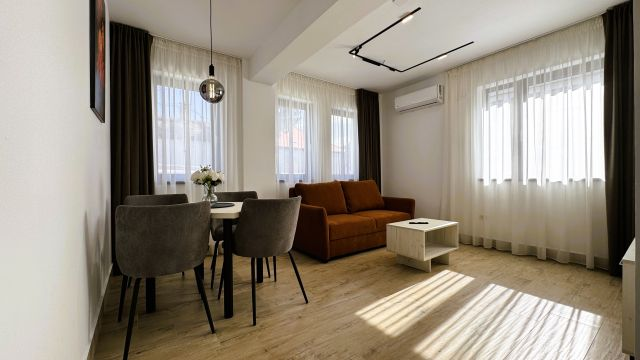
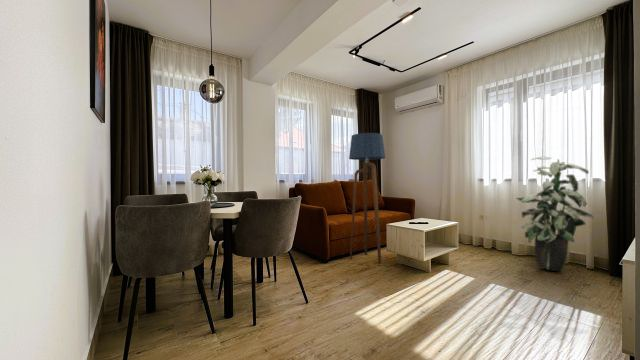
+ floor lamp (366, 197)
+ indoor plant (550, 212)
